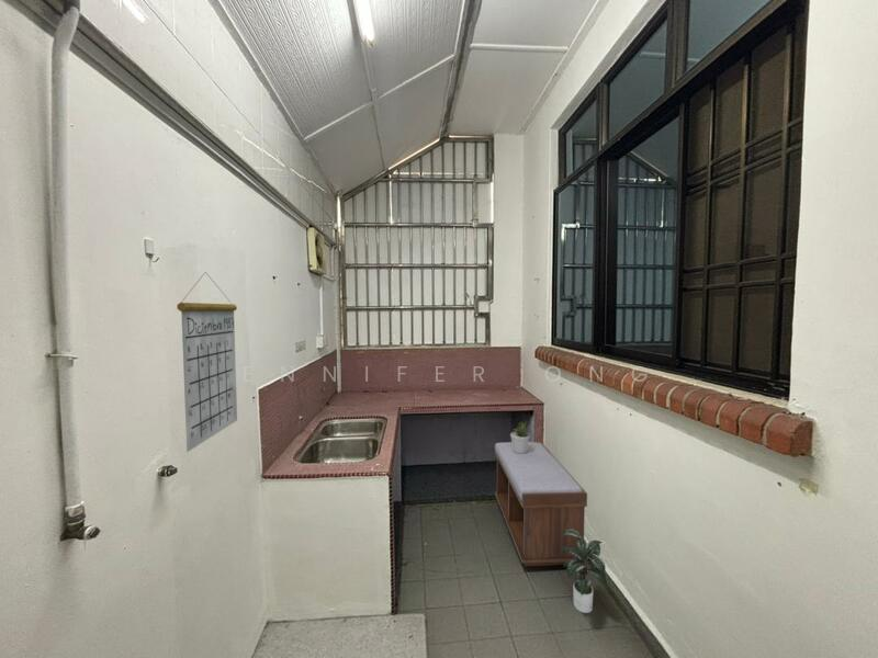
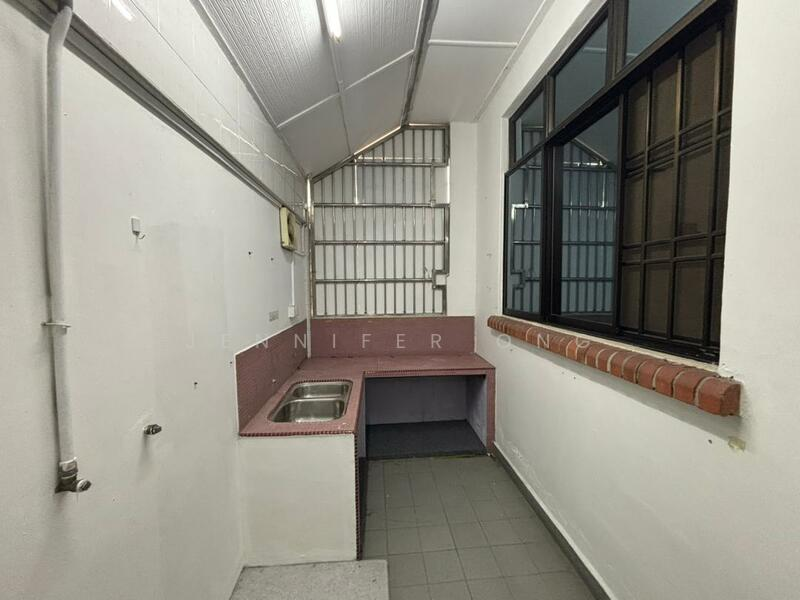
- potted plant (586, 574)
- calendar (212, 353)
- potted plant (520, 436)
- bench (532, 495)
